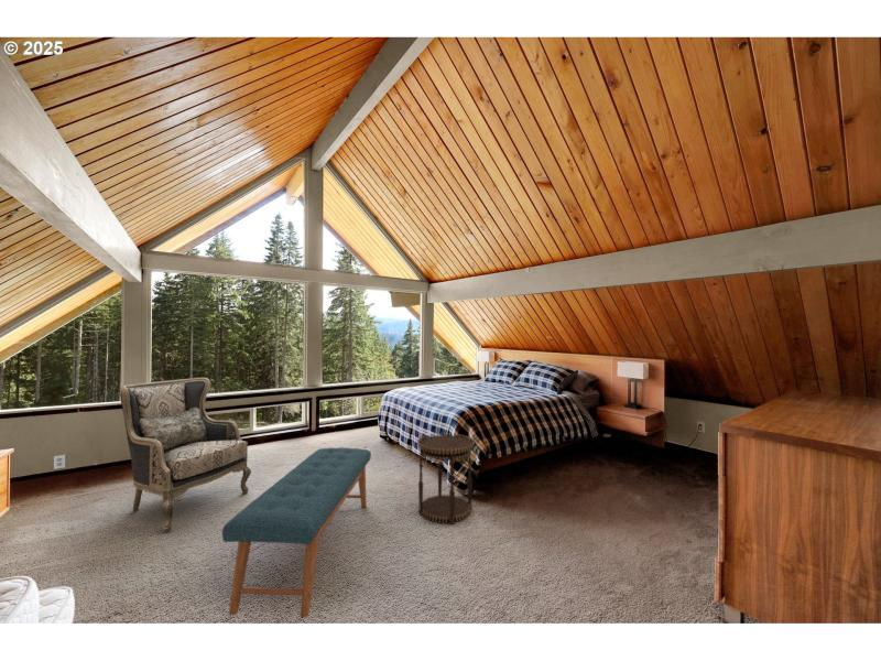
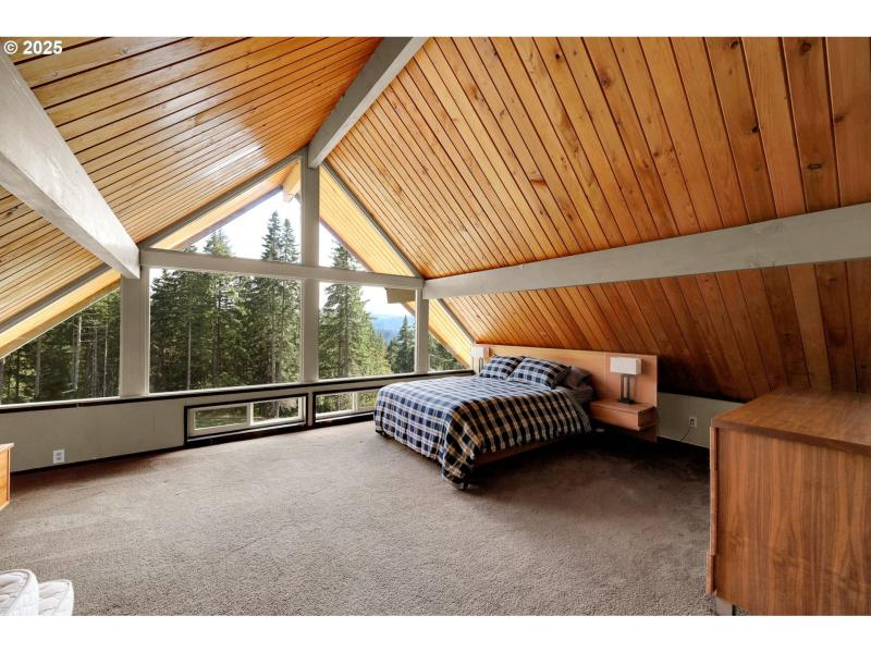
- side table (442, 475)
- armchair (191, 440)
- bench (314, 509)
